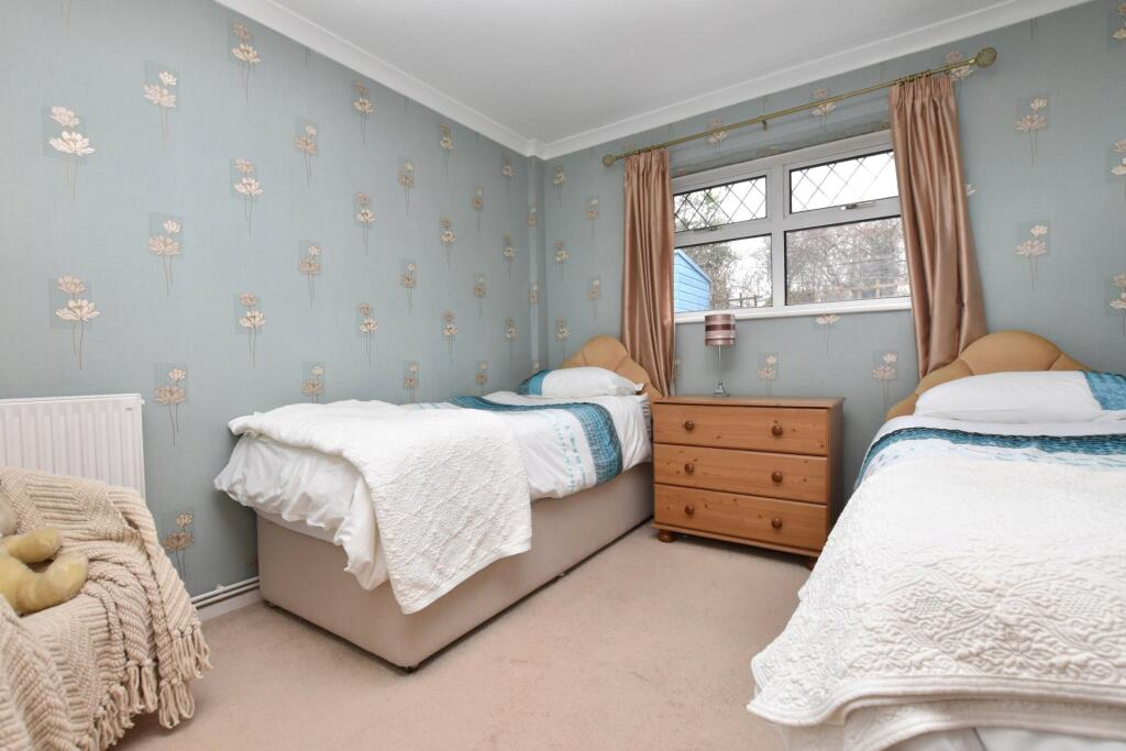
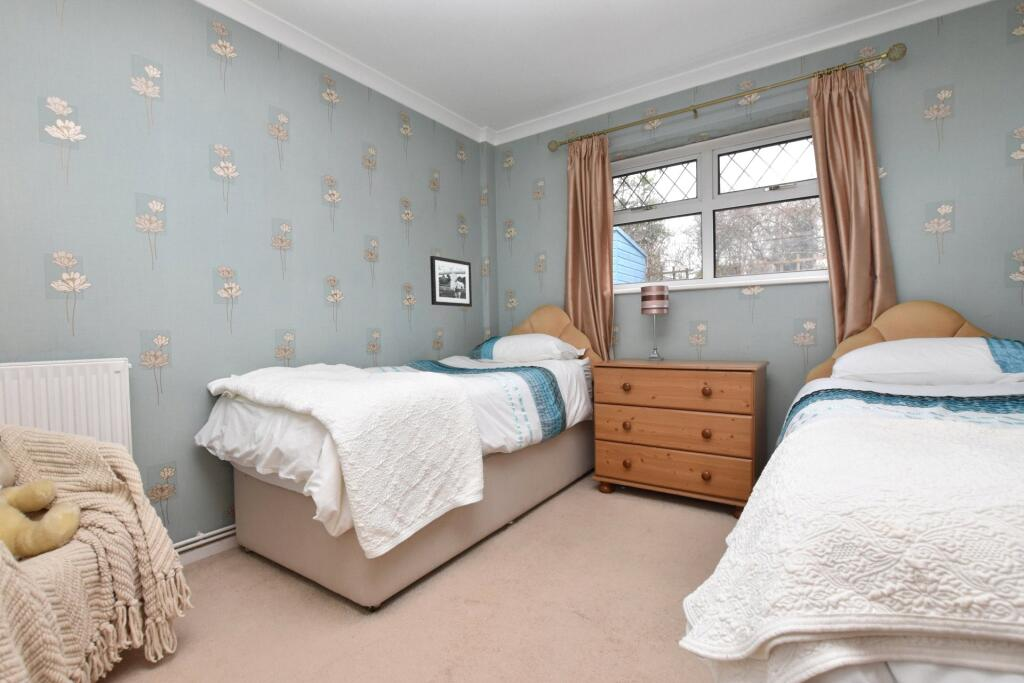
+ picture frame (452, 282)
